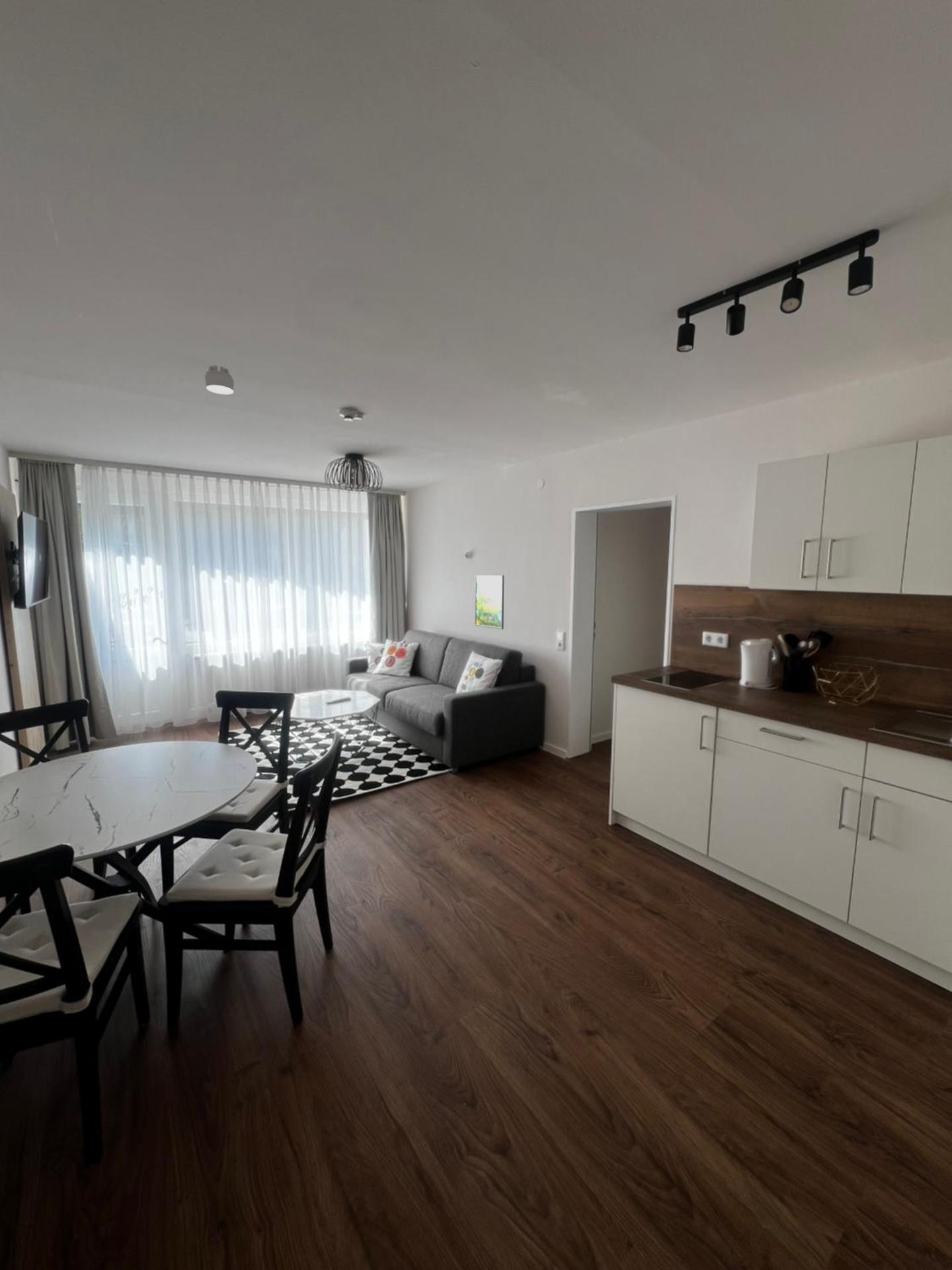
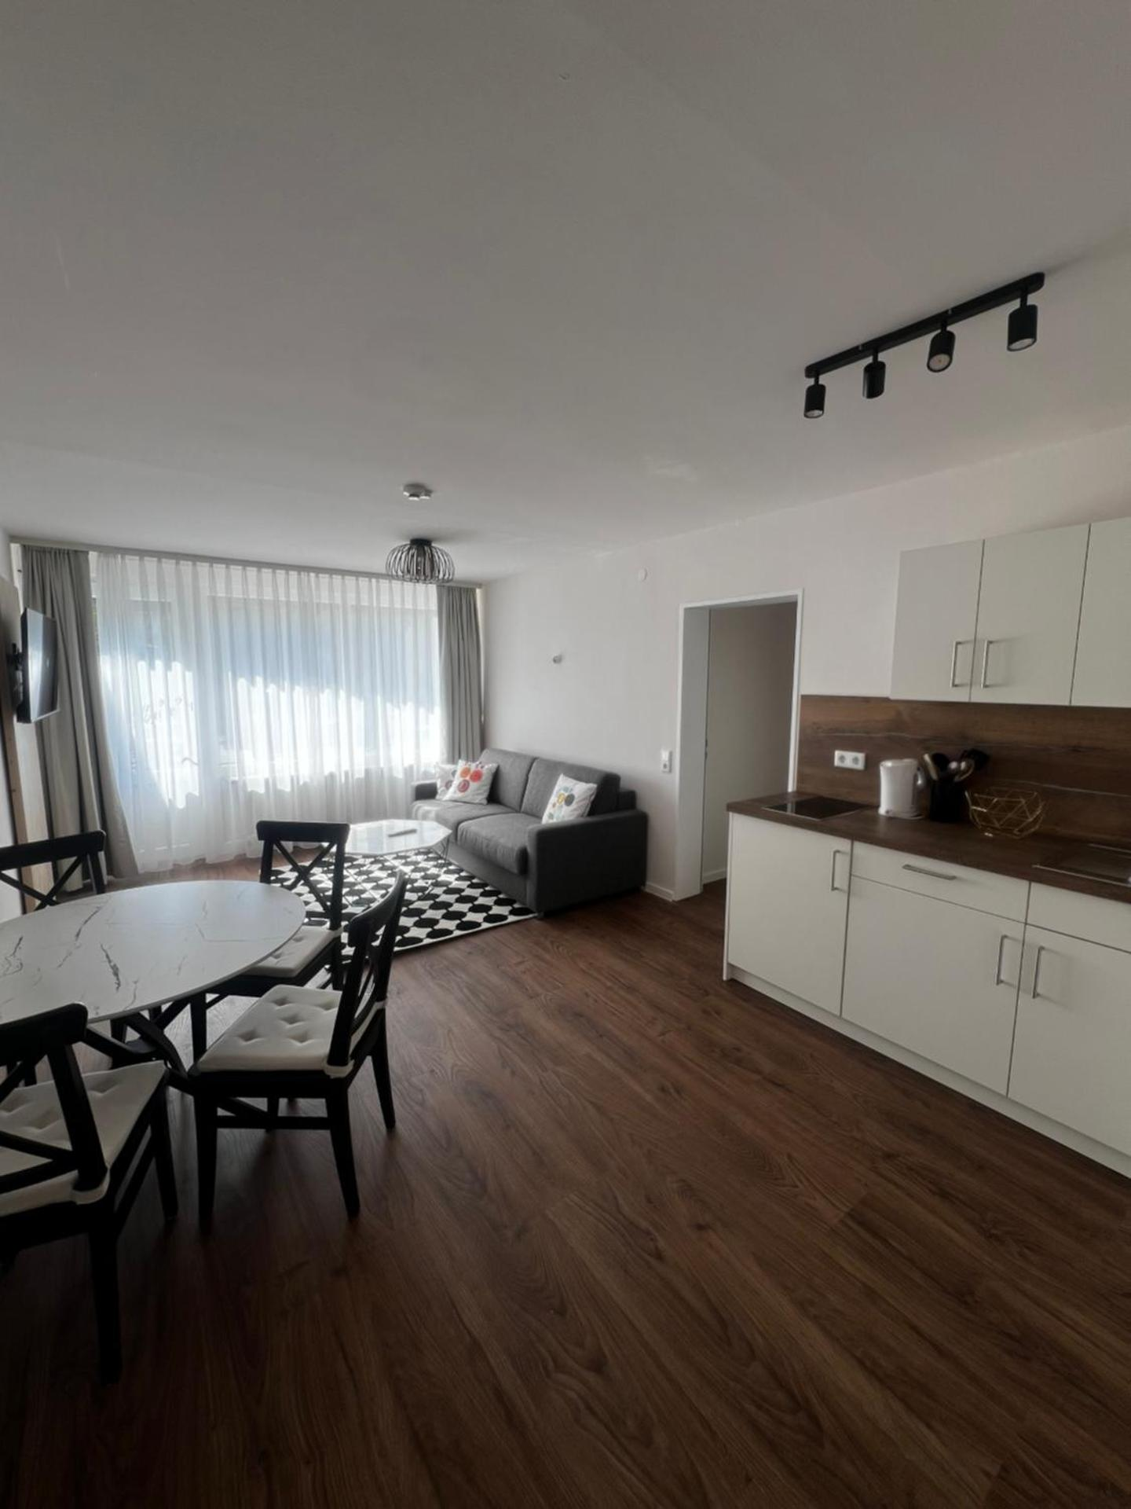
- smoke detector (219, 379)
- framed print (489, 601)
